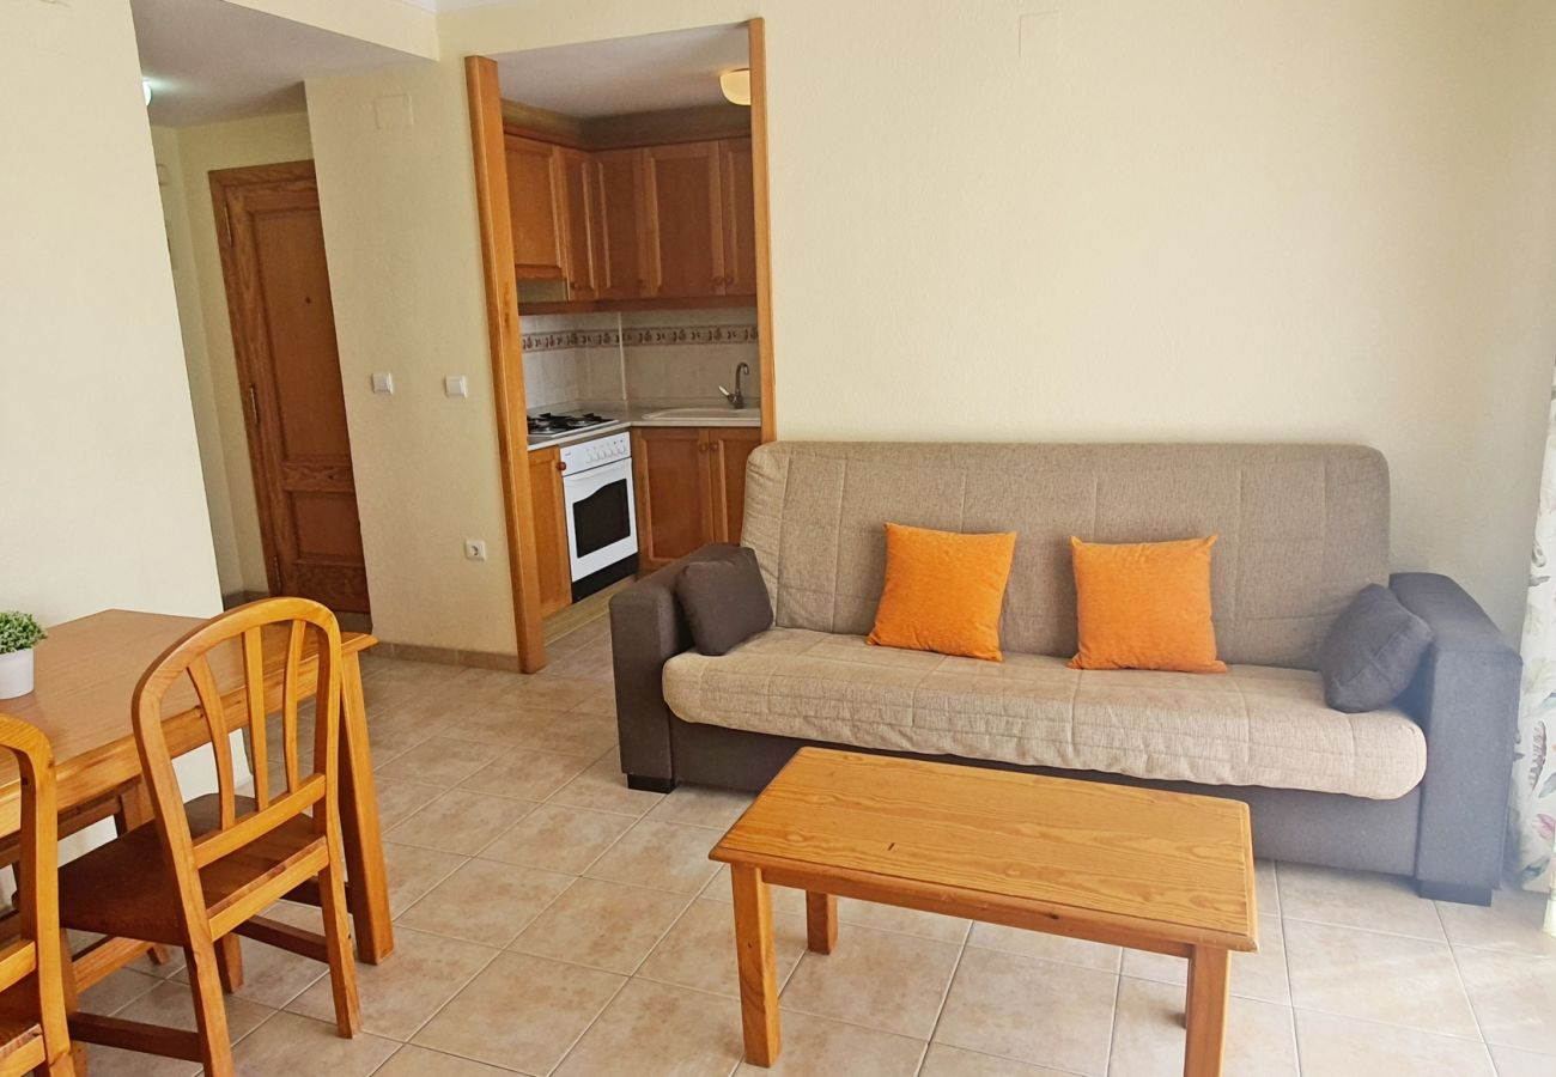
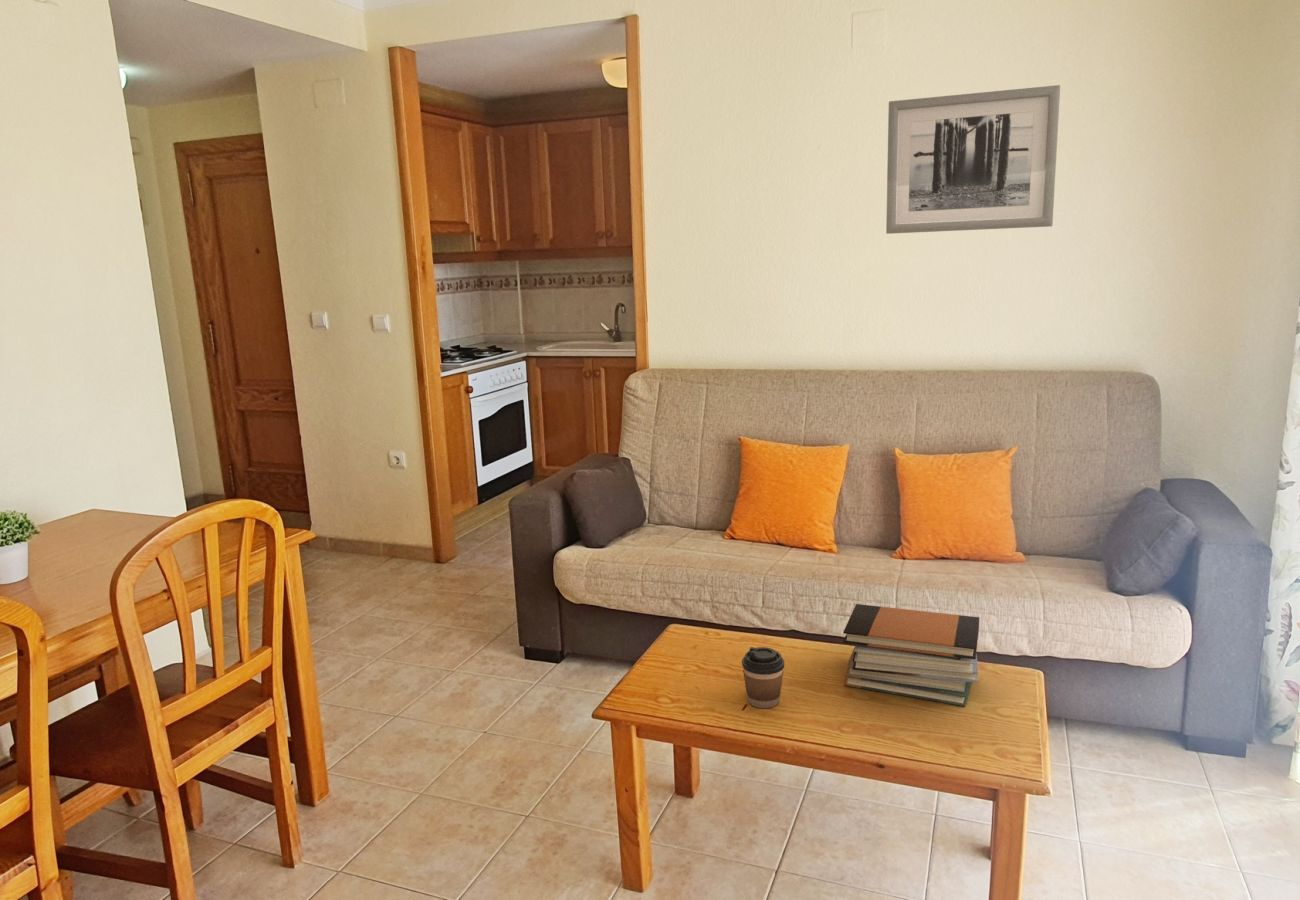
+ coffee cup (763, 675)
+ wall art (969, 163)
+ book stack (912, 652)
